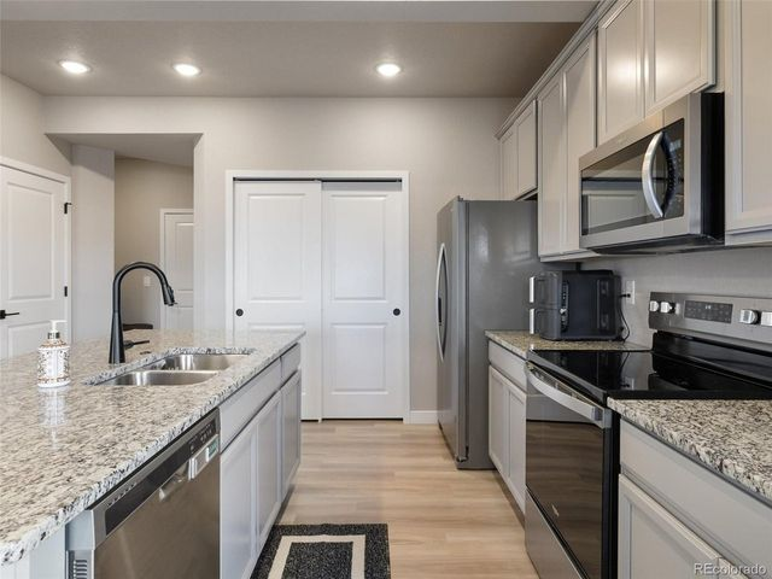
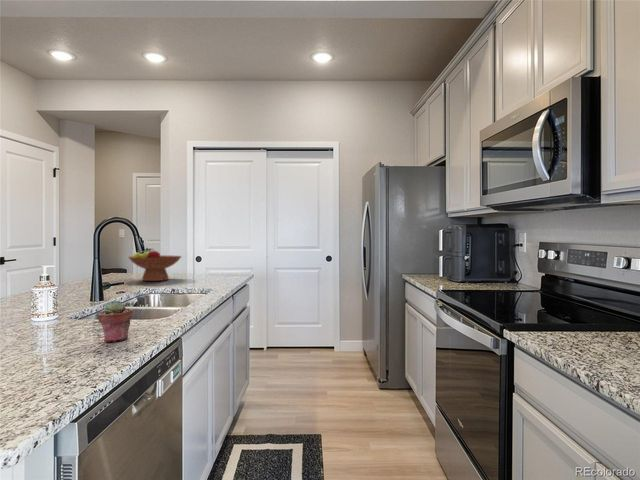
+ potted succulent (115, 319)
+ fruit bowl (155, 263)
